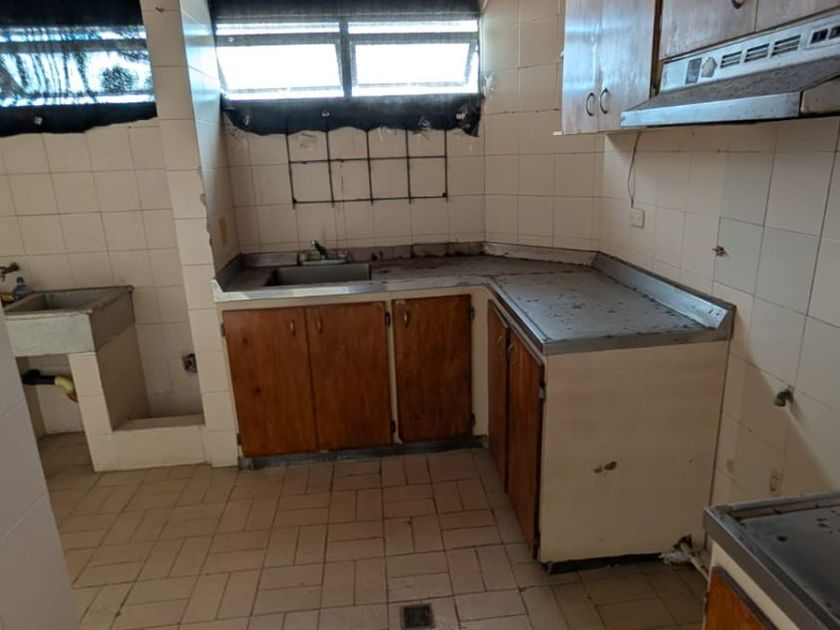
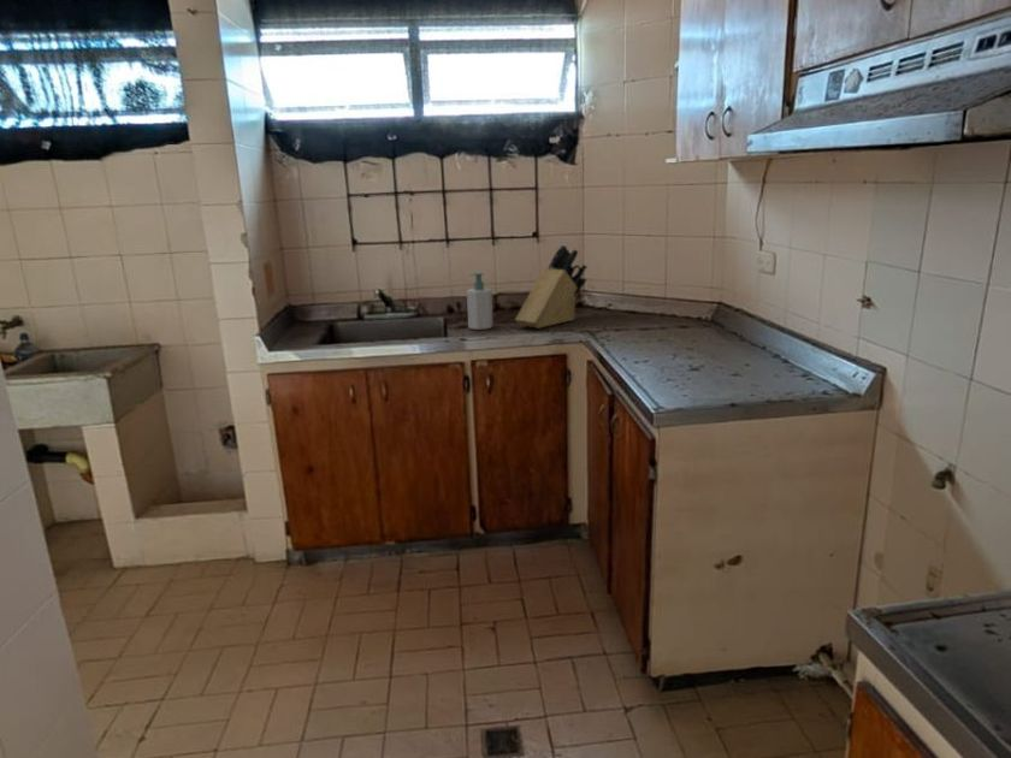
+ knife block (552, 284)
+ soap bottle (479, 300)
